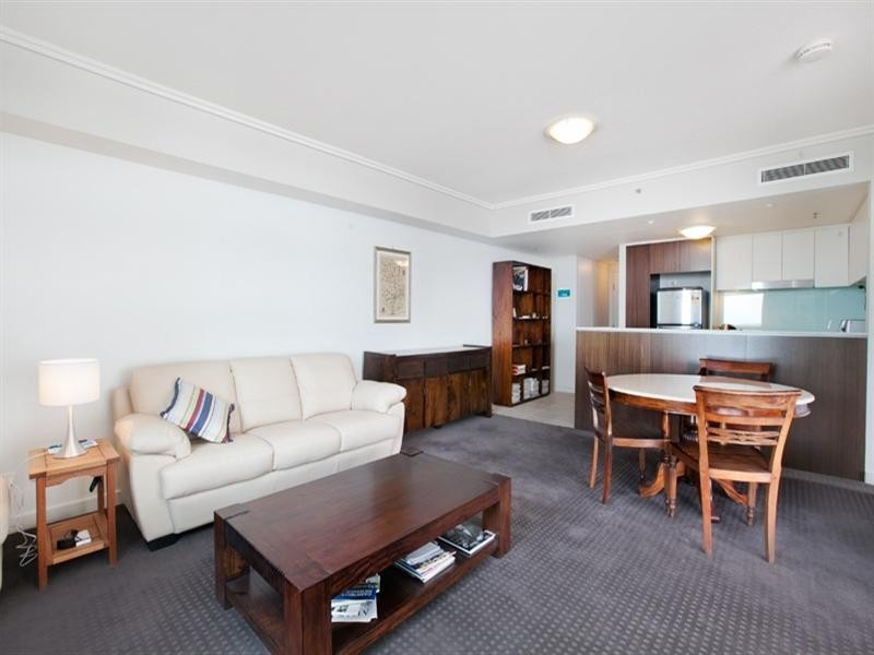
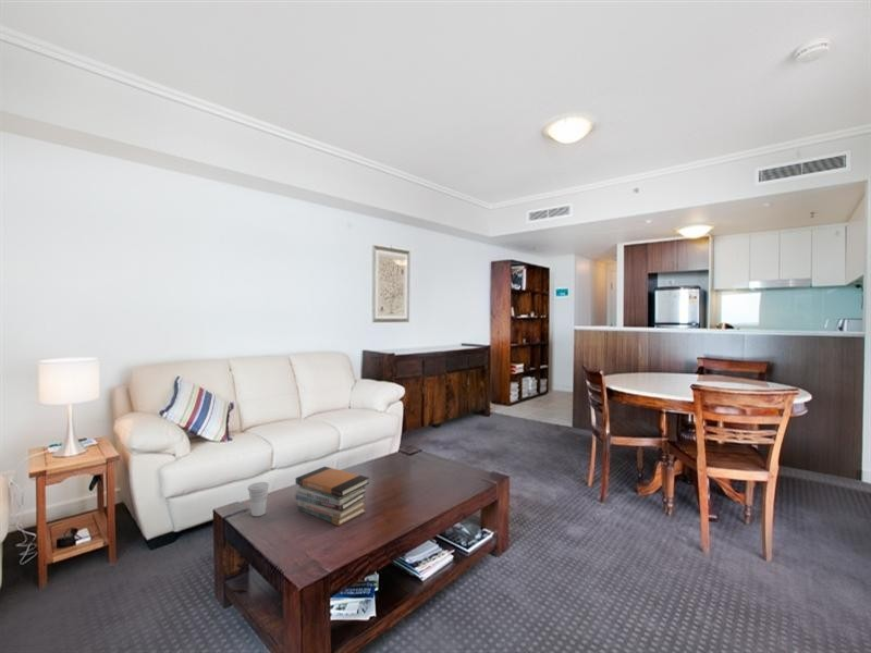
+ cup (258, 498)
+ book stack (331, 493)
